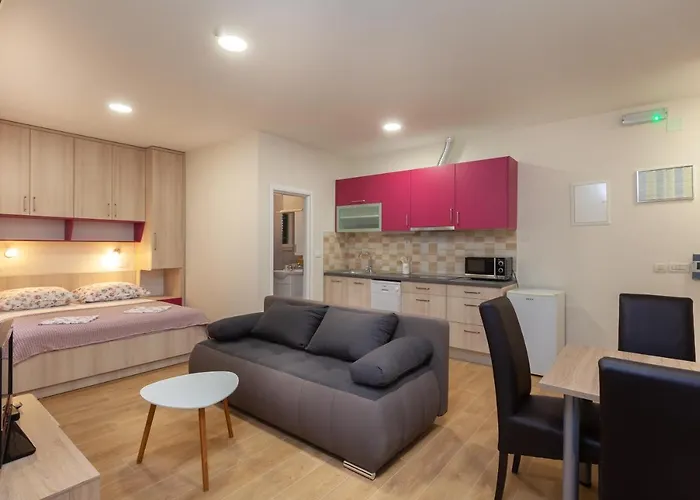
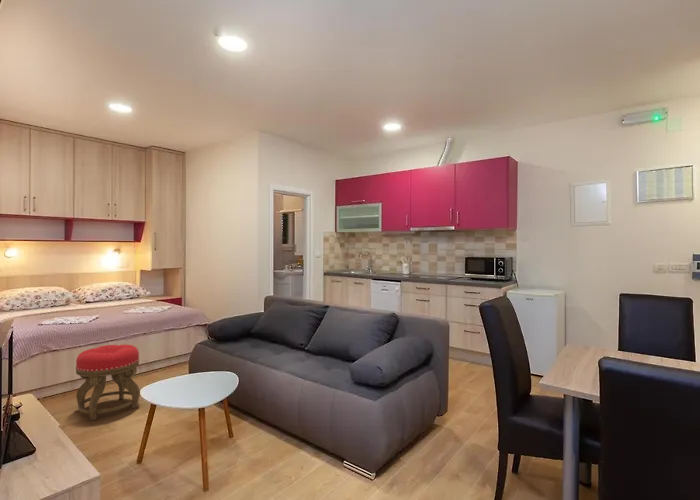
+ stool (105, 378)
